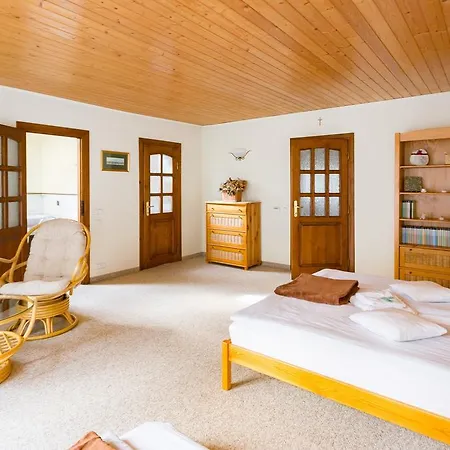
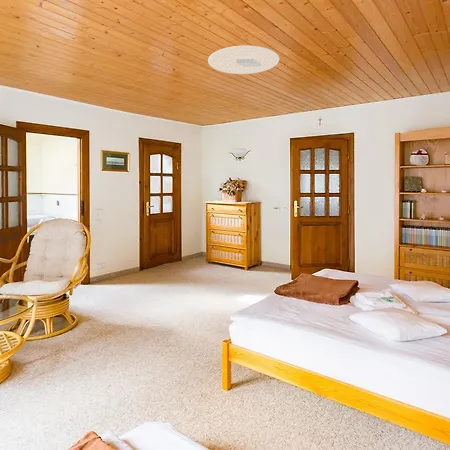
+ ceiling light (243, 57)
